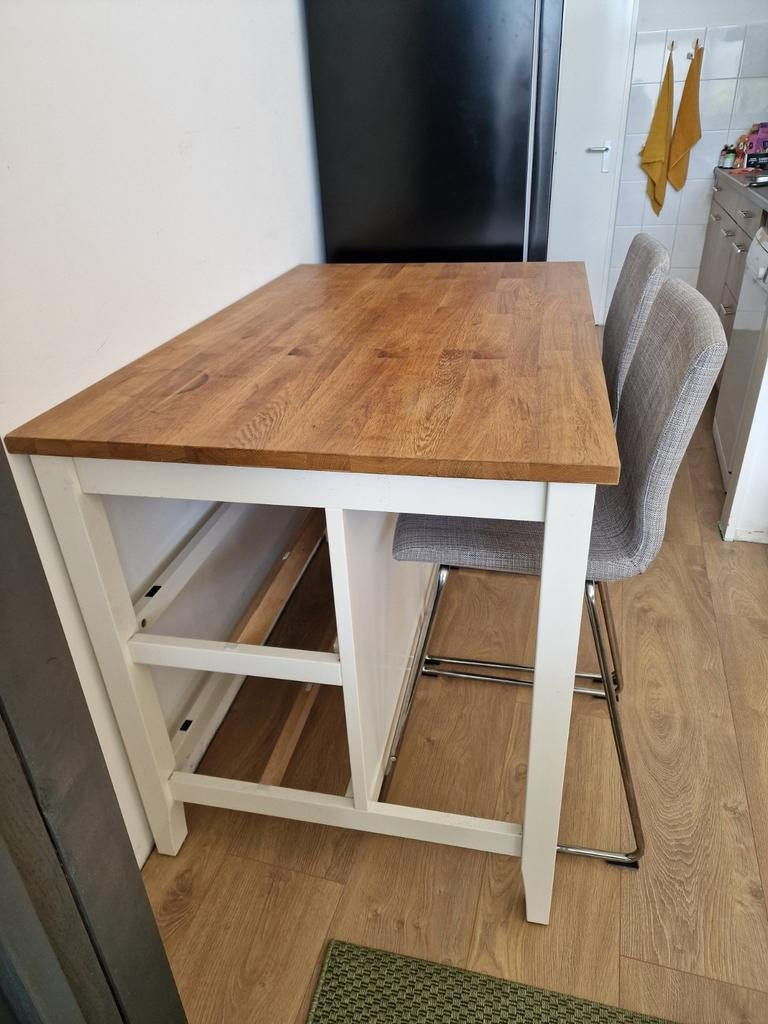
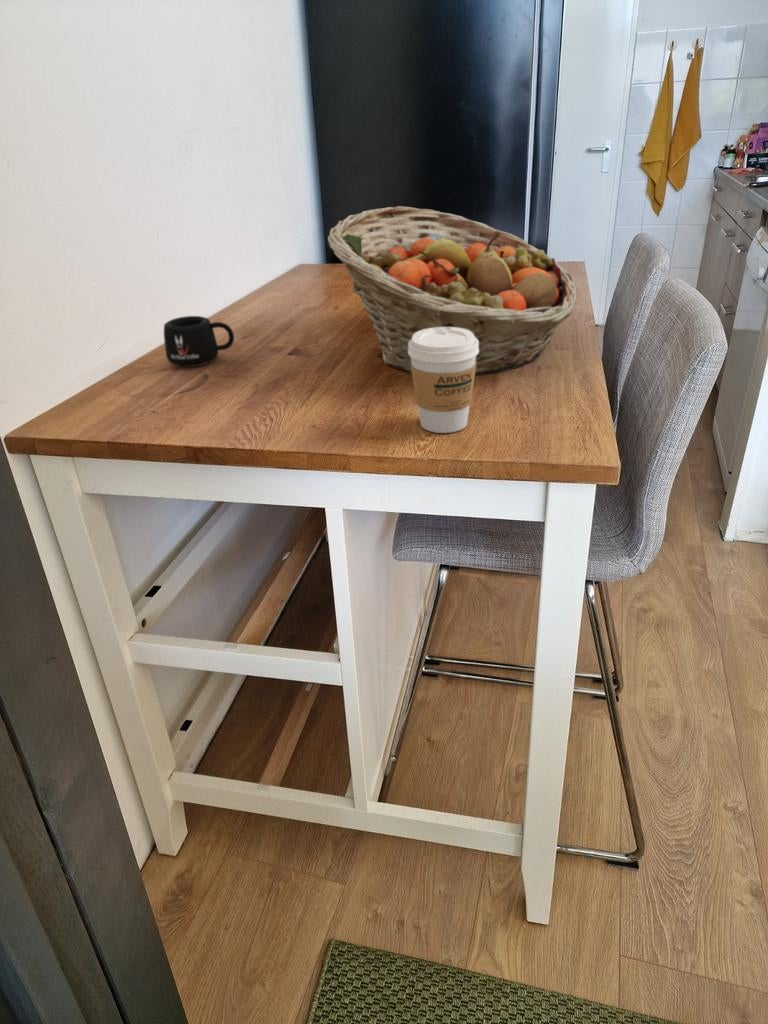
+ coffee cup (443, 380)
+ mug (199, 340)
+ fruit basket (456, 282)
